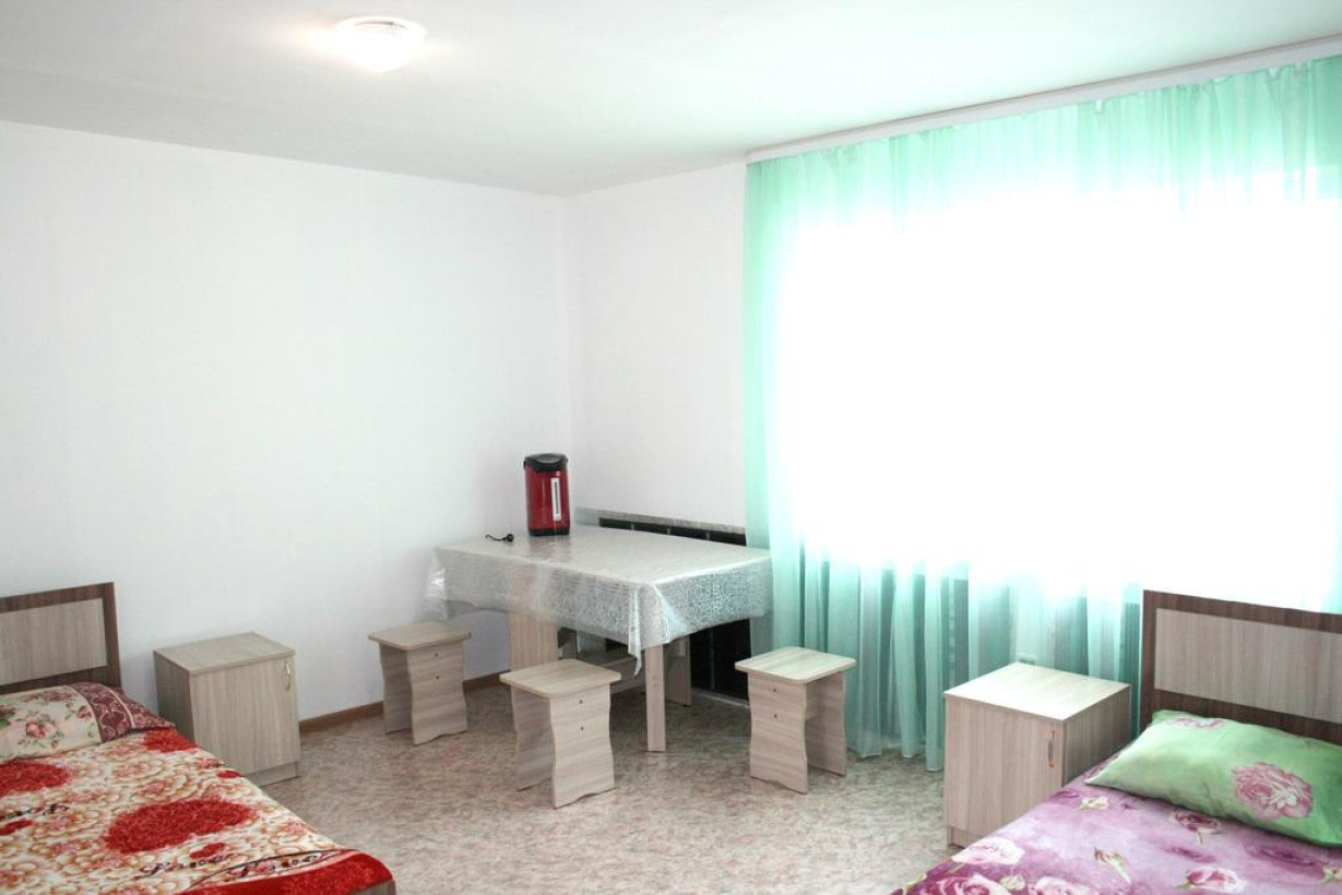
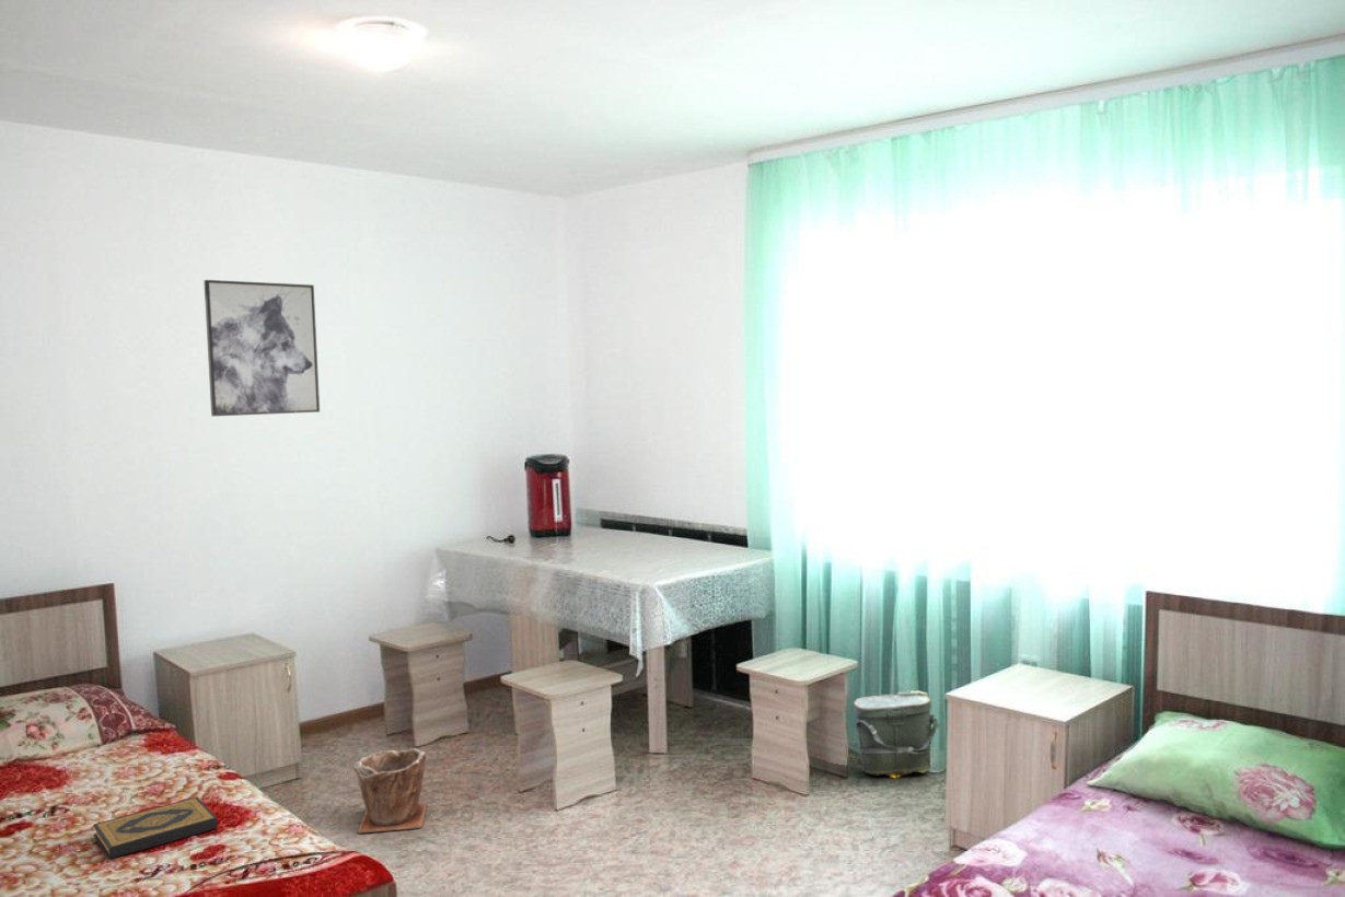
+ hardback book (155, 826)
+ bag (895, 735)
+ plant pot (392, 787)
+ wall art (264, 348)
